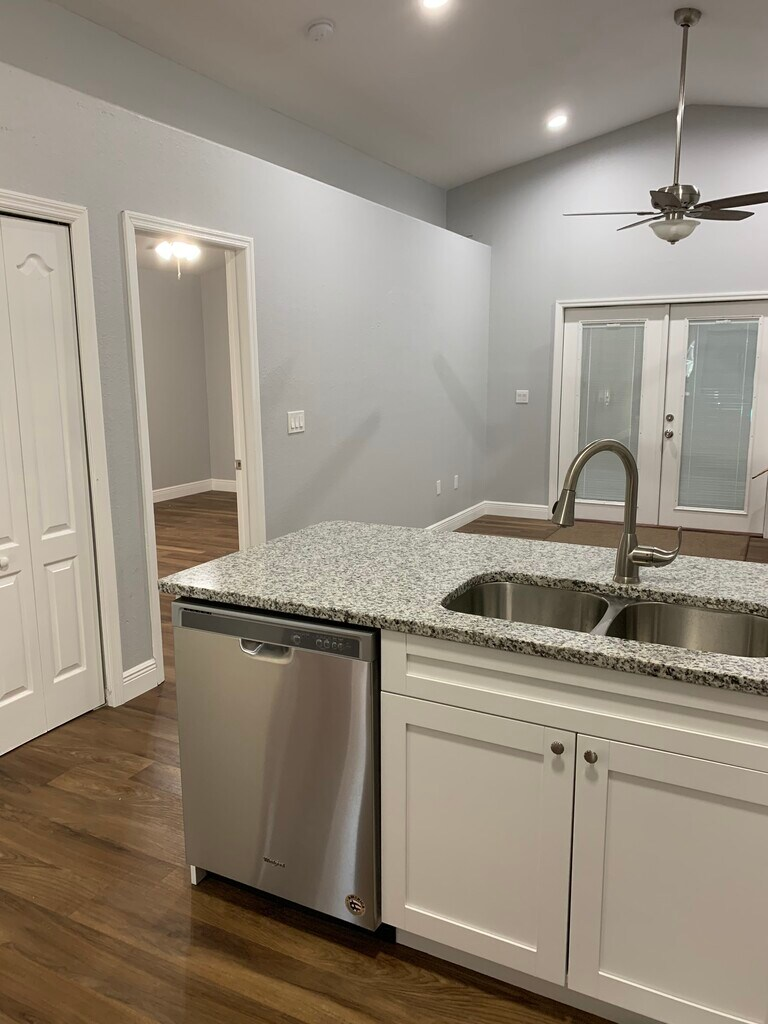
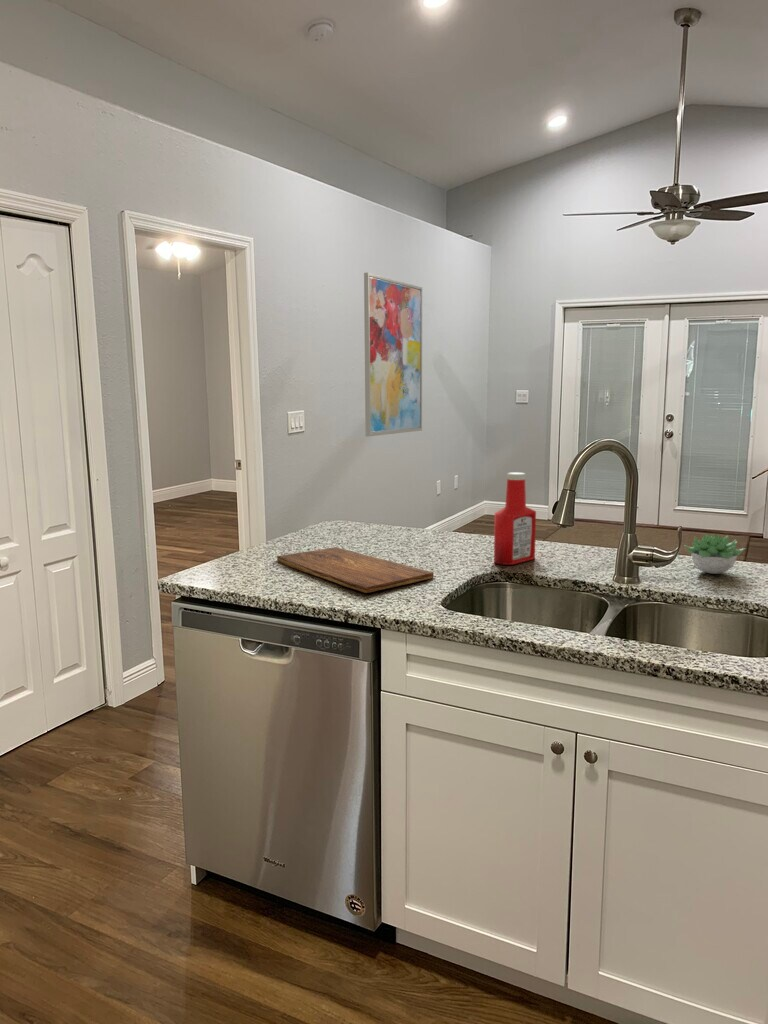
+ succulent plant (713, 554)
+ cutting board (349, 567)
+ wall art (395, 358)
+ soap bottle (515, 517)
